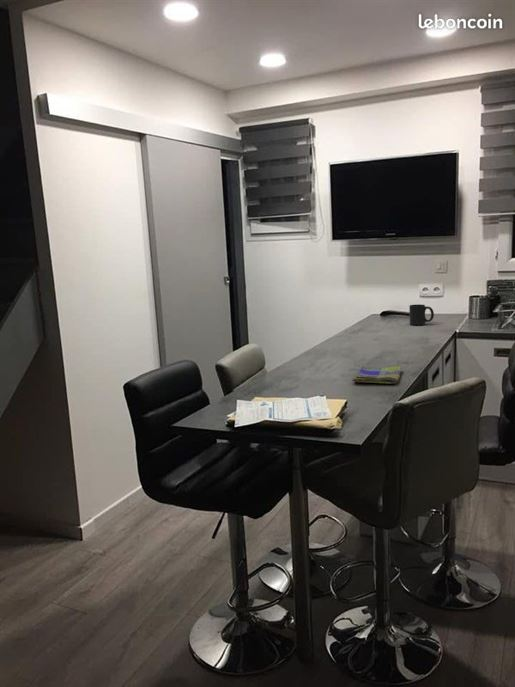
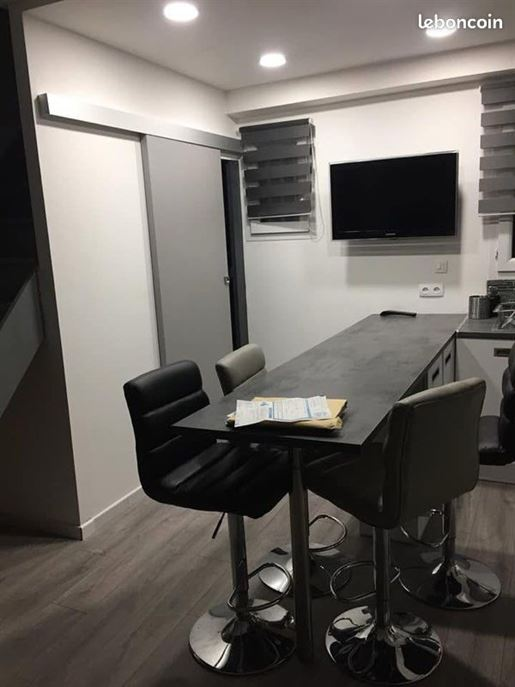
- mug (420, 314)
- dish towel (378, 374)
